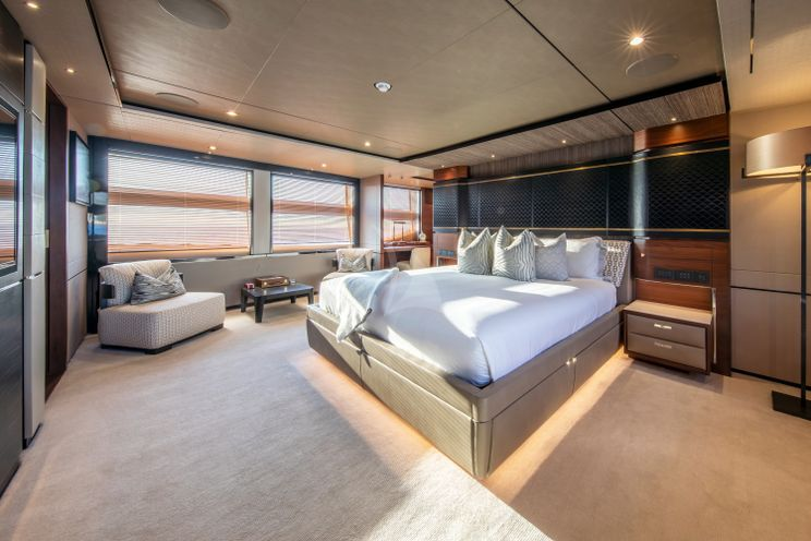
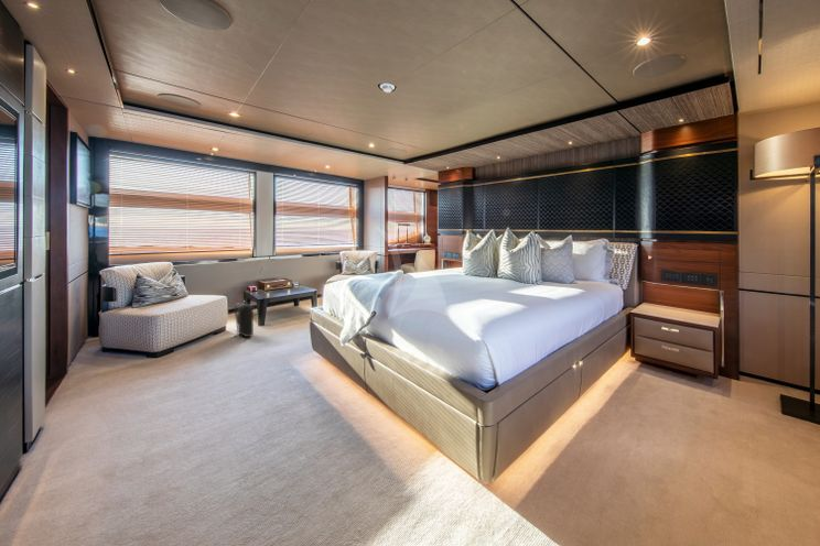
+ backpack (241, 318)
